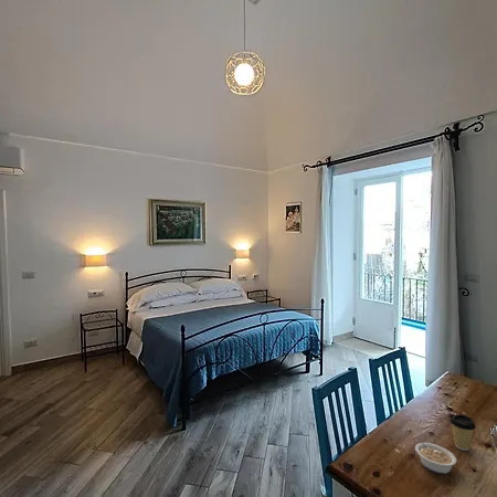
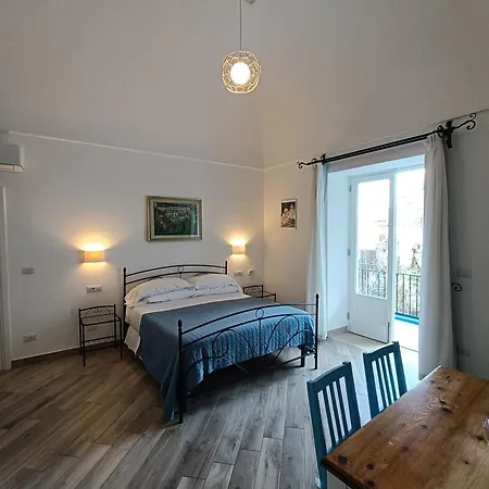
- legume (433, 457)
- coffee cup (462, 432)
